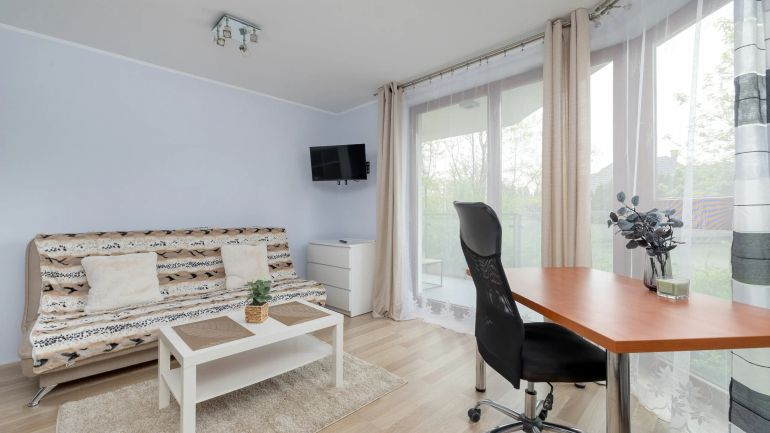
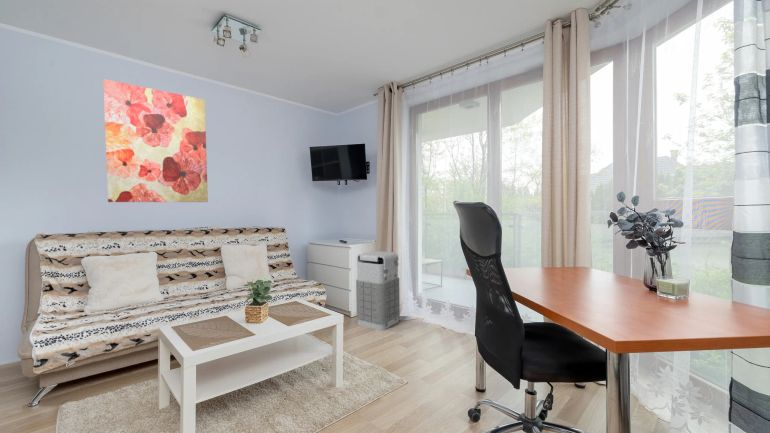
+ grenade (377, 288)
+ wall art (160, 146)
